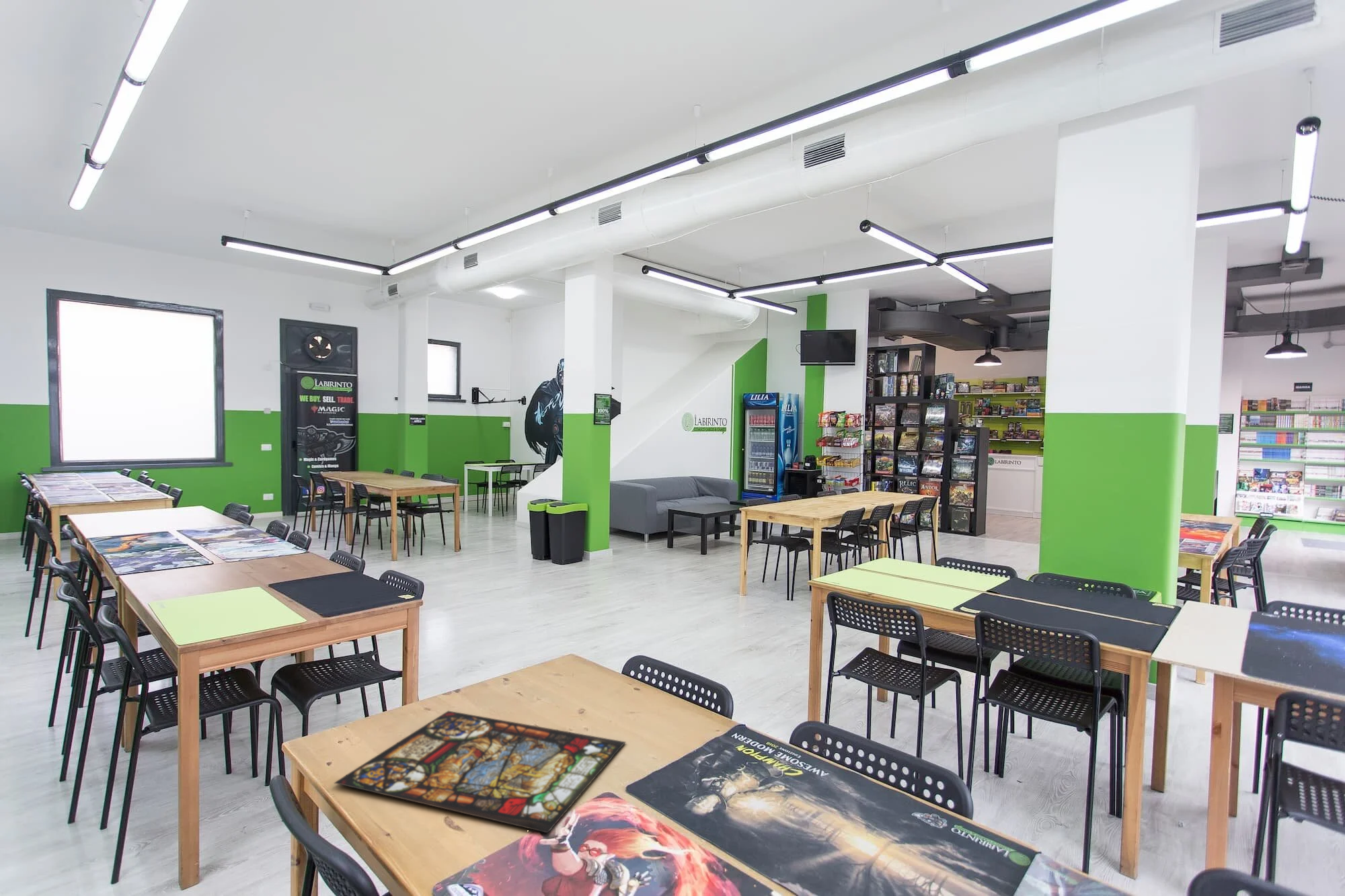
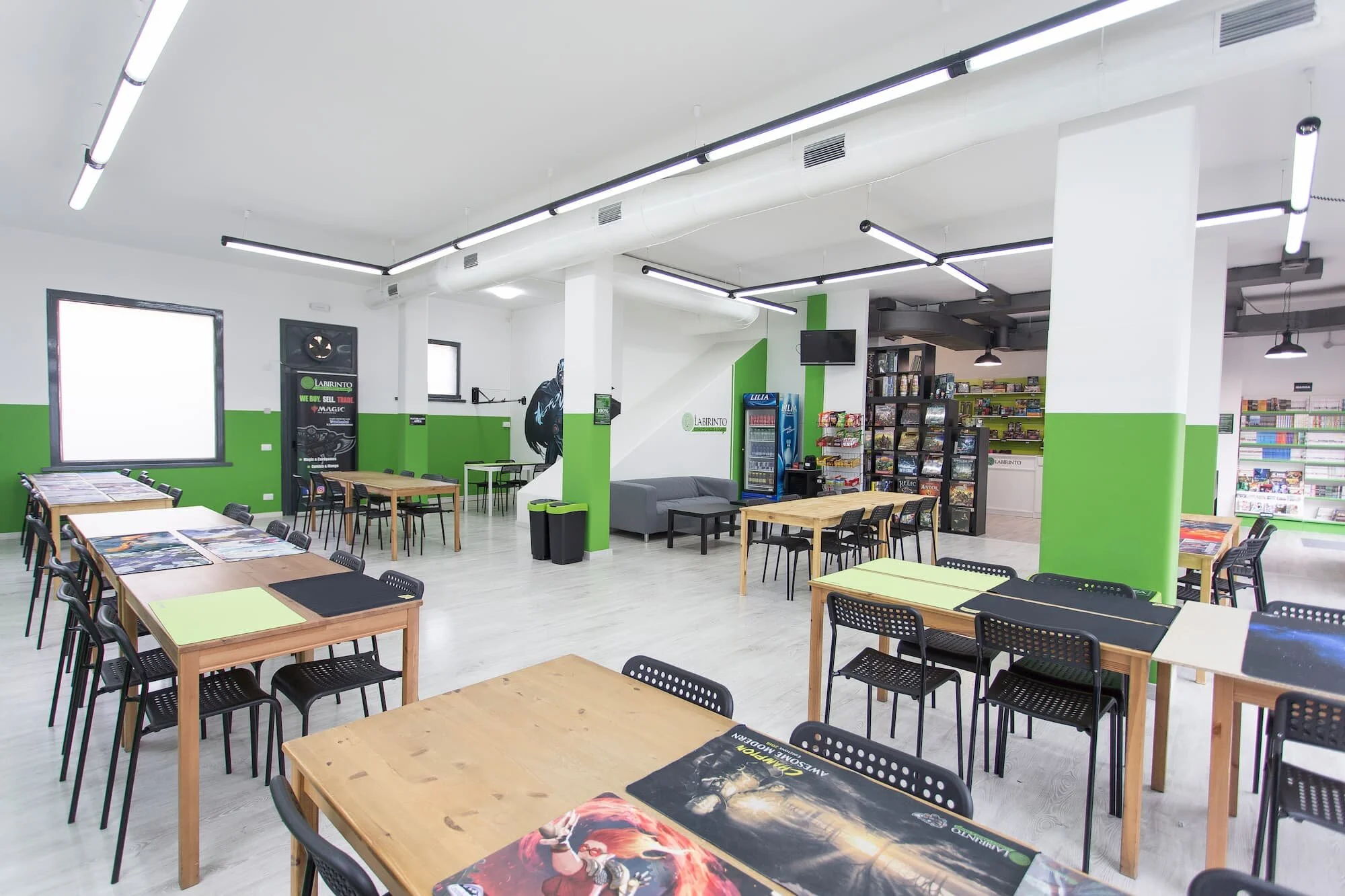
- stained glass panel (489, 761)
